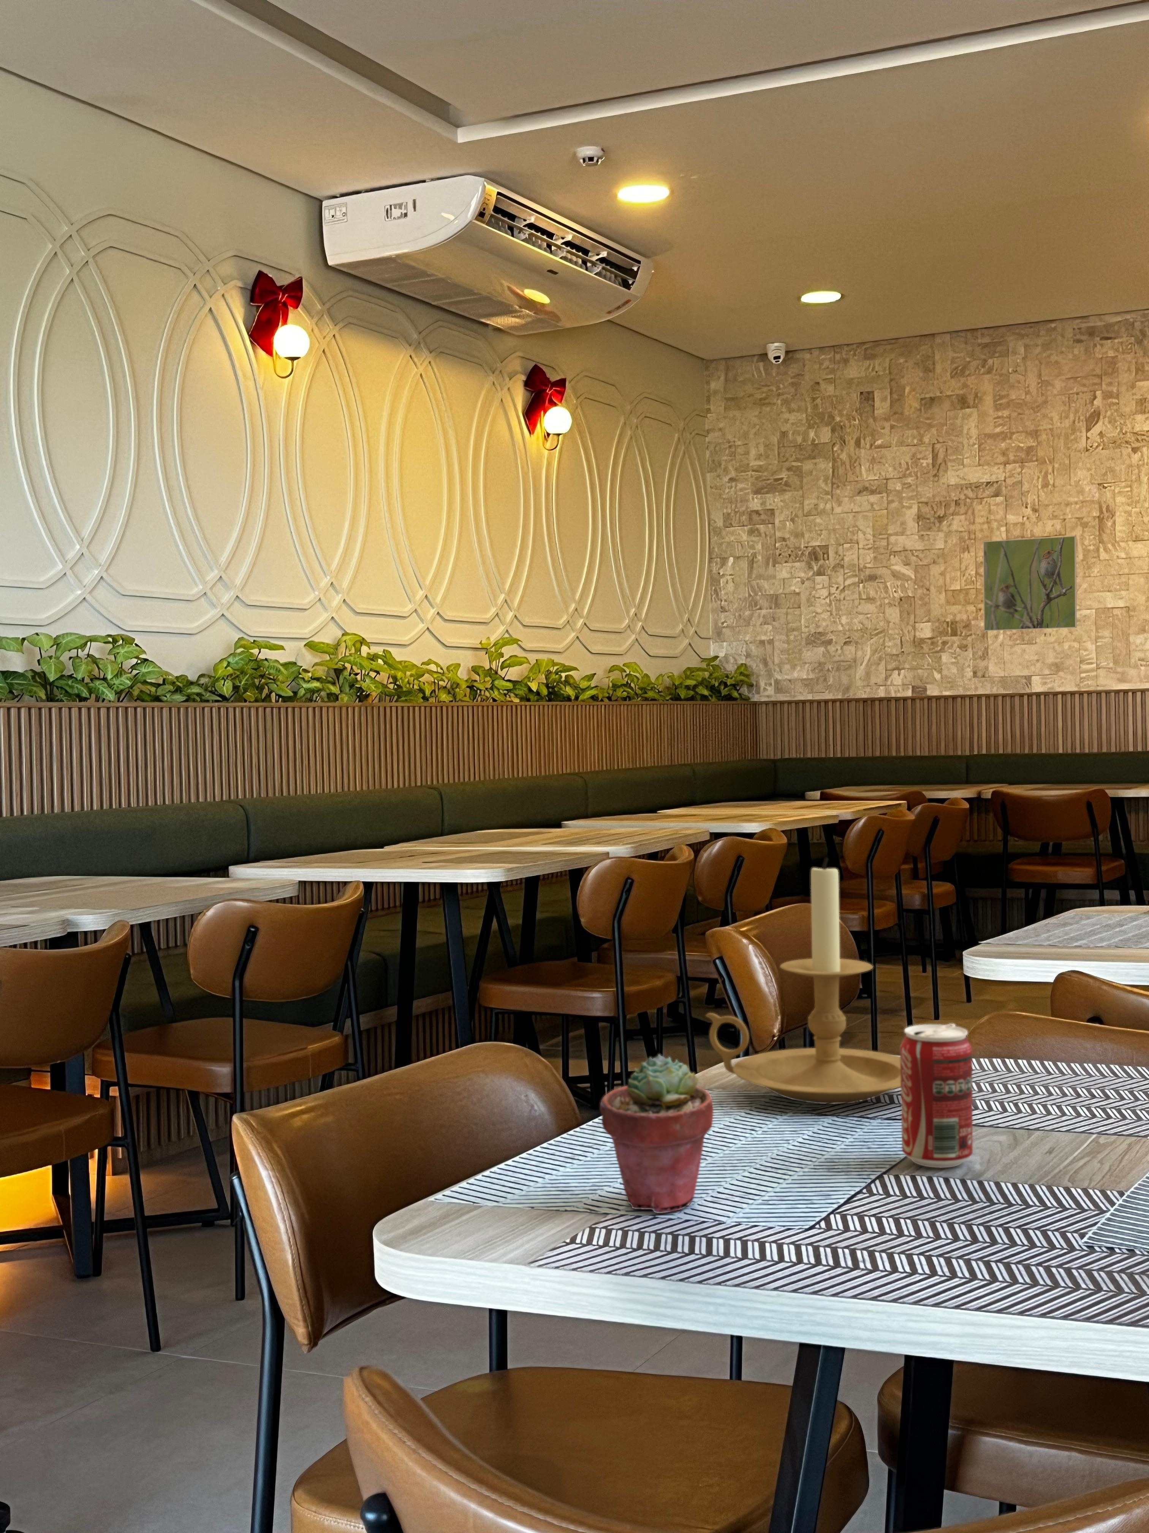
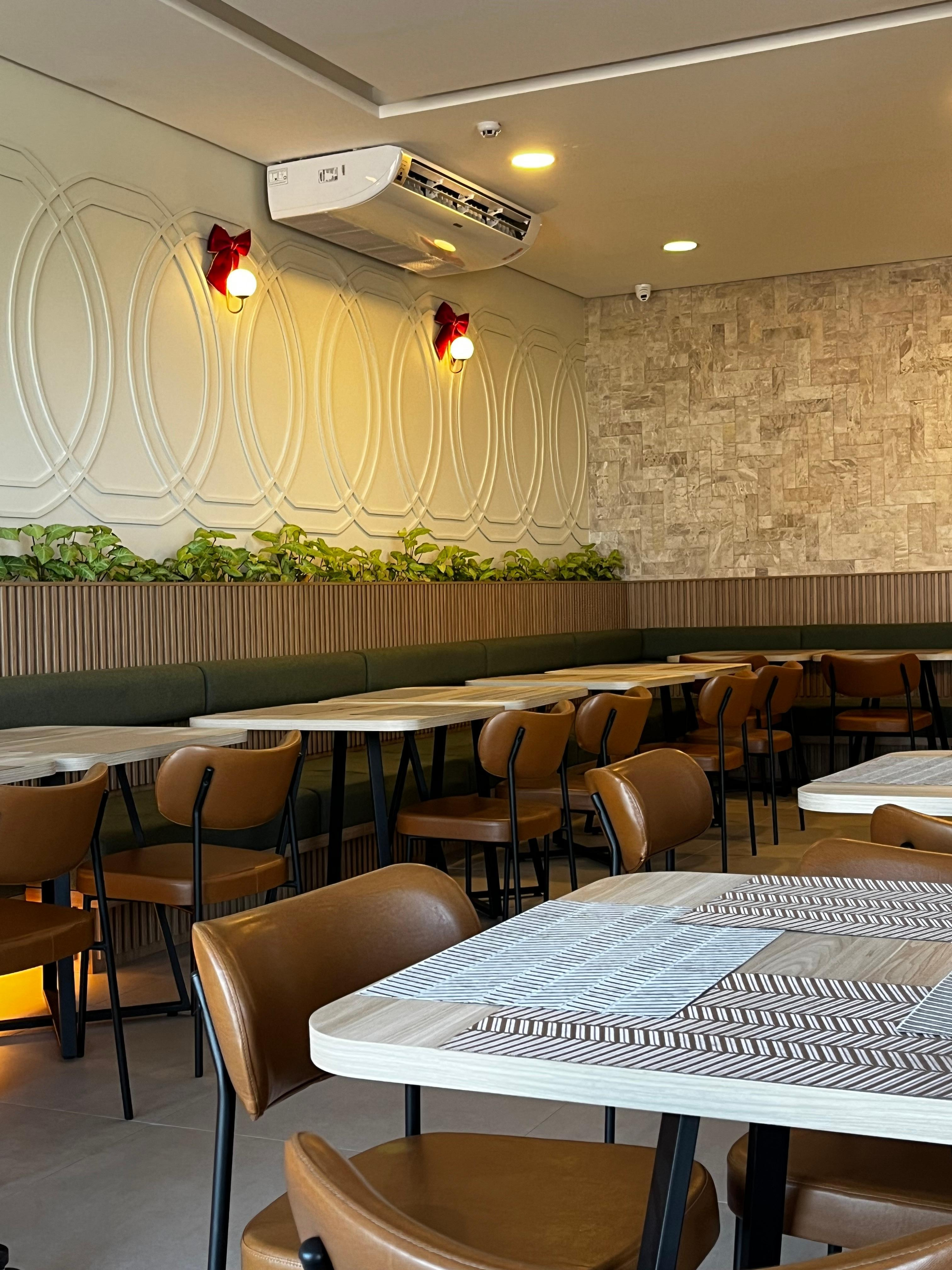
- potted succulent (658, 1127)
- beverage can (937, 1092)
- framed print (1030, 584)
- candle holder (826, 975)
